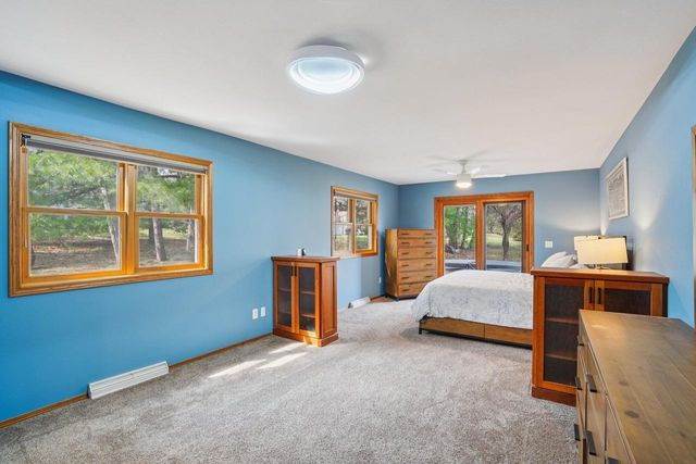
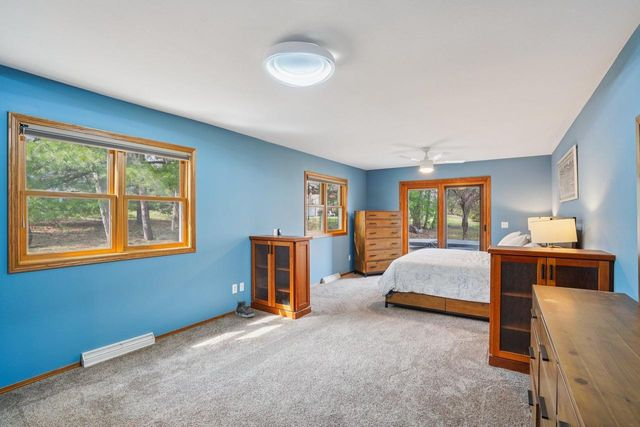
+ sneaker (244, 308)
